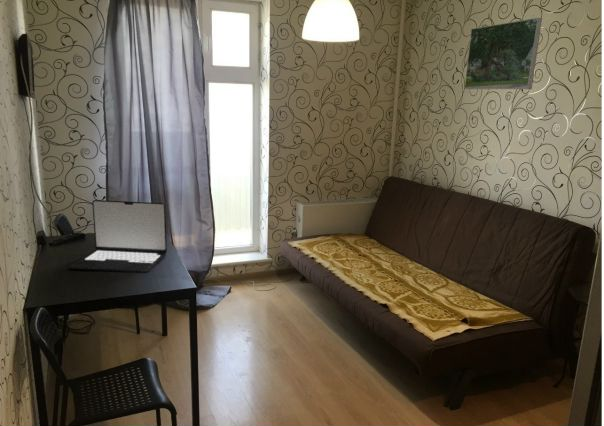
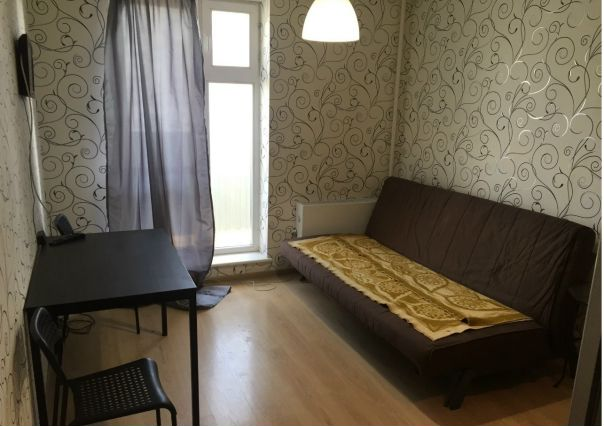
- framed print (499, 56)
- laptop (118, 235)
